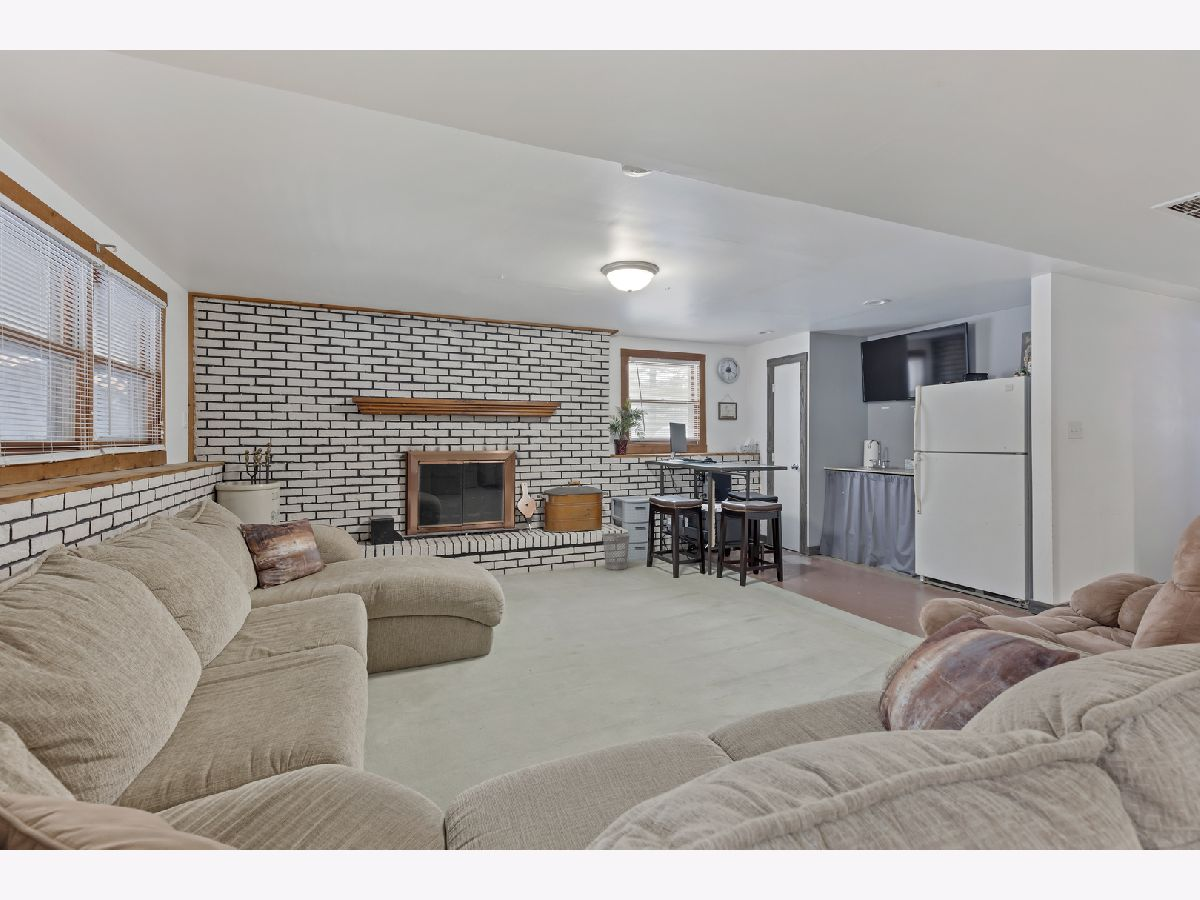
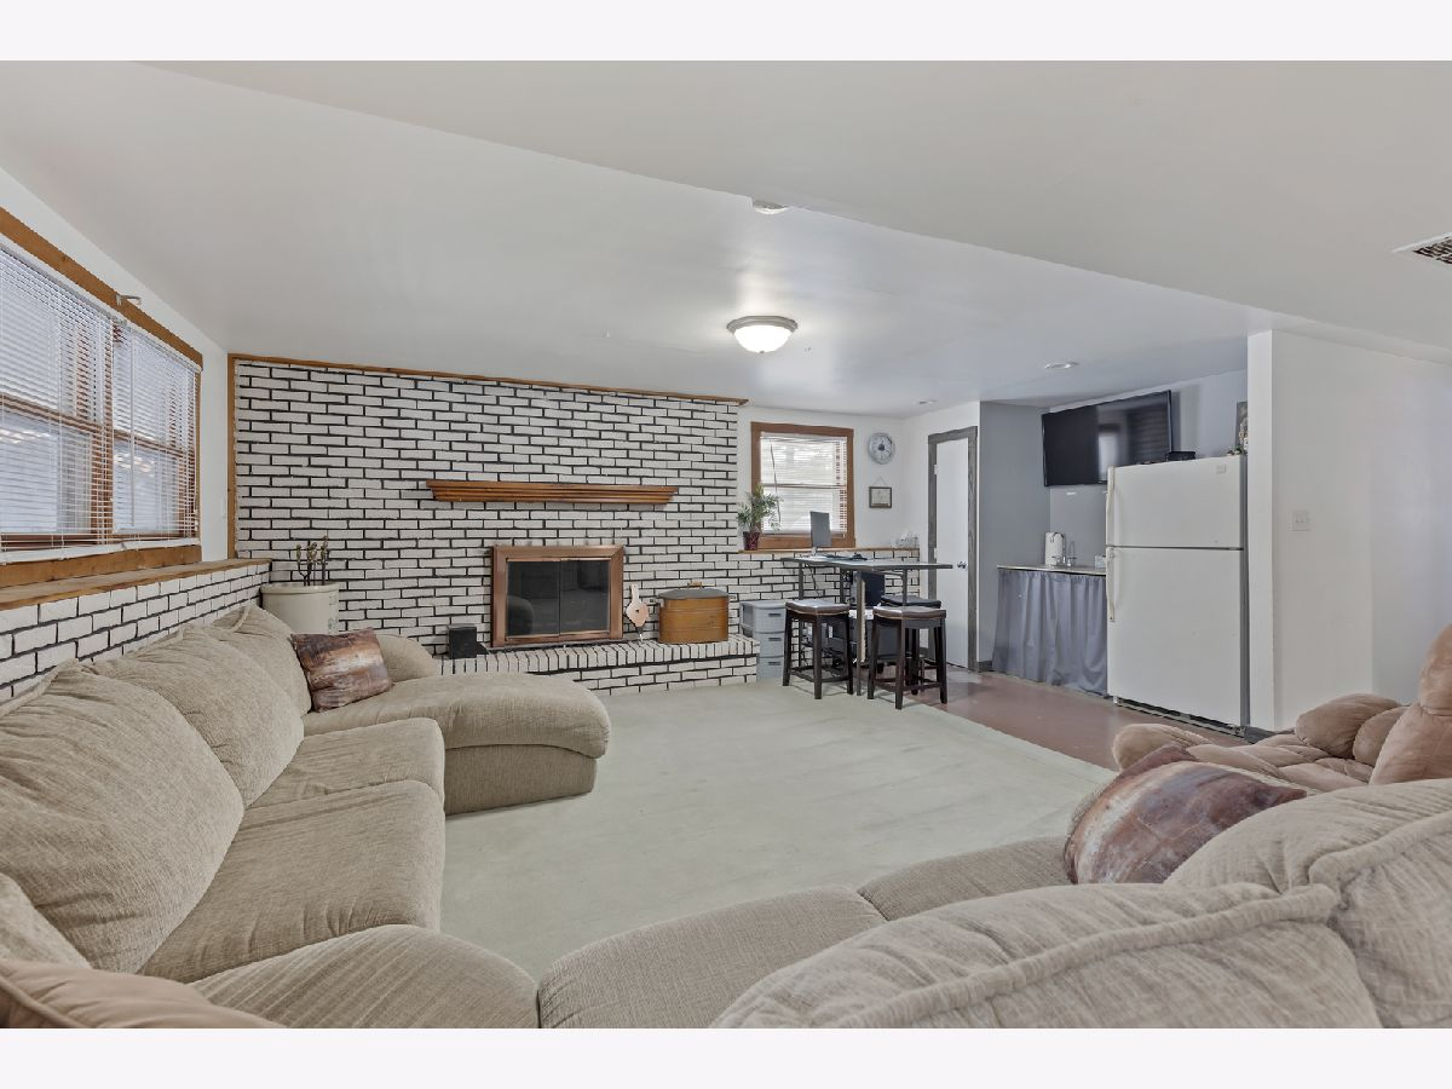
- wastebasket (616, 551)
